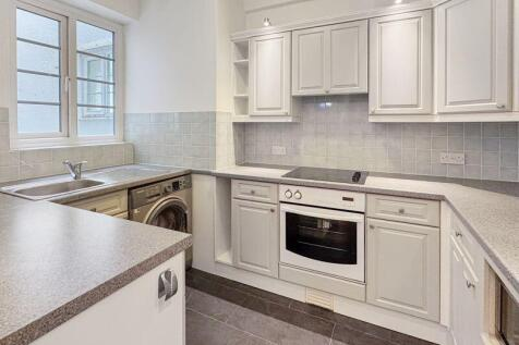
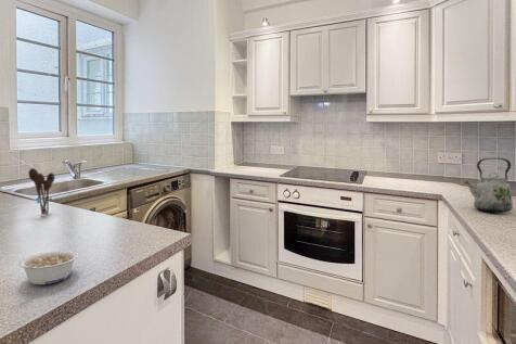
+ utensil holder (41, 191)
+ legume (50, 266)
+ kettle (487, 184)
